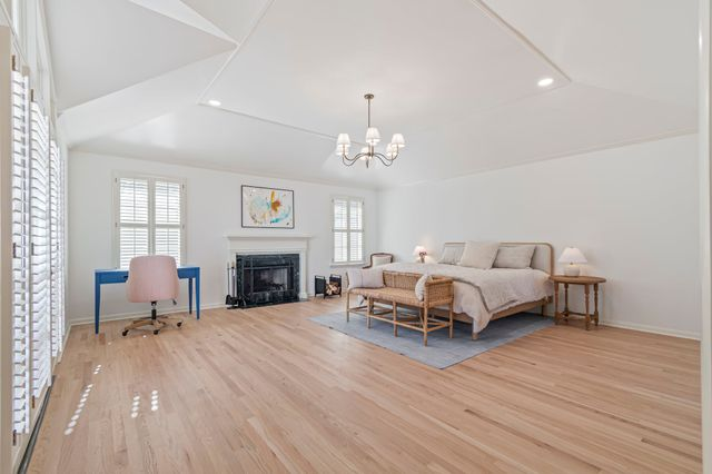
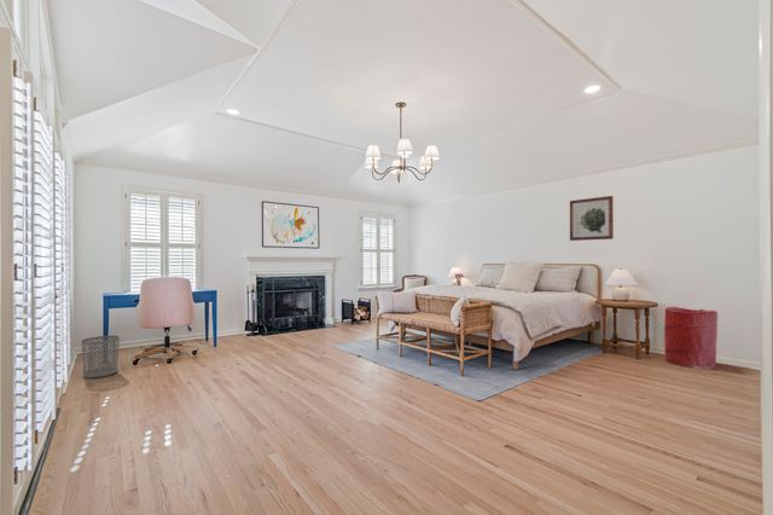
+ wall art (589, 219)
+ waste bin (100, 355)
+ laundry hamper (690, 335)
